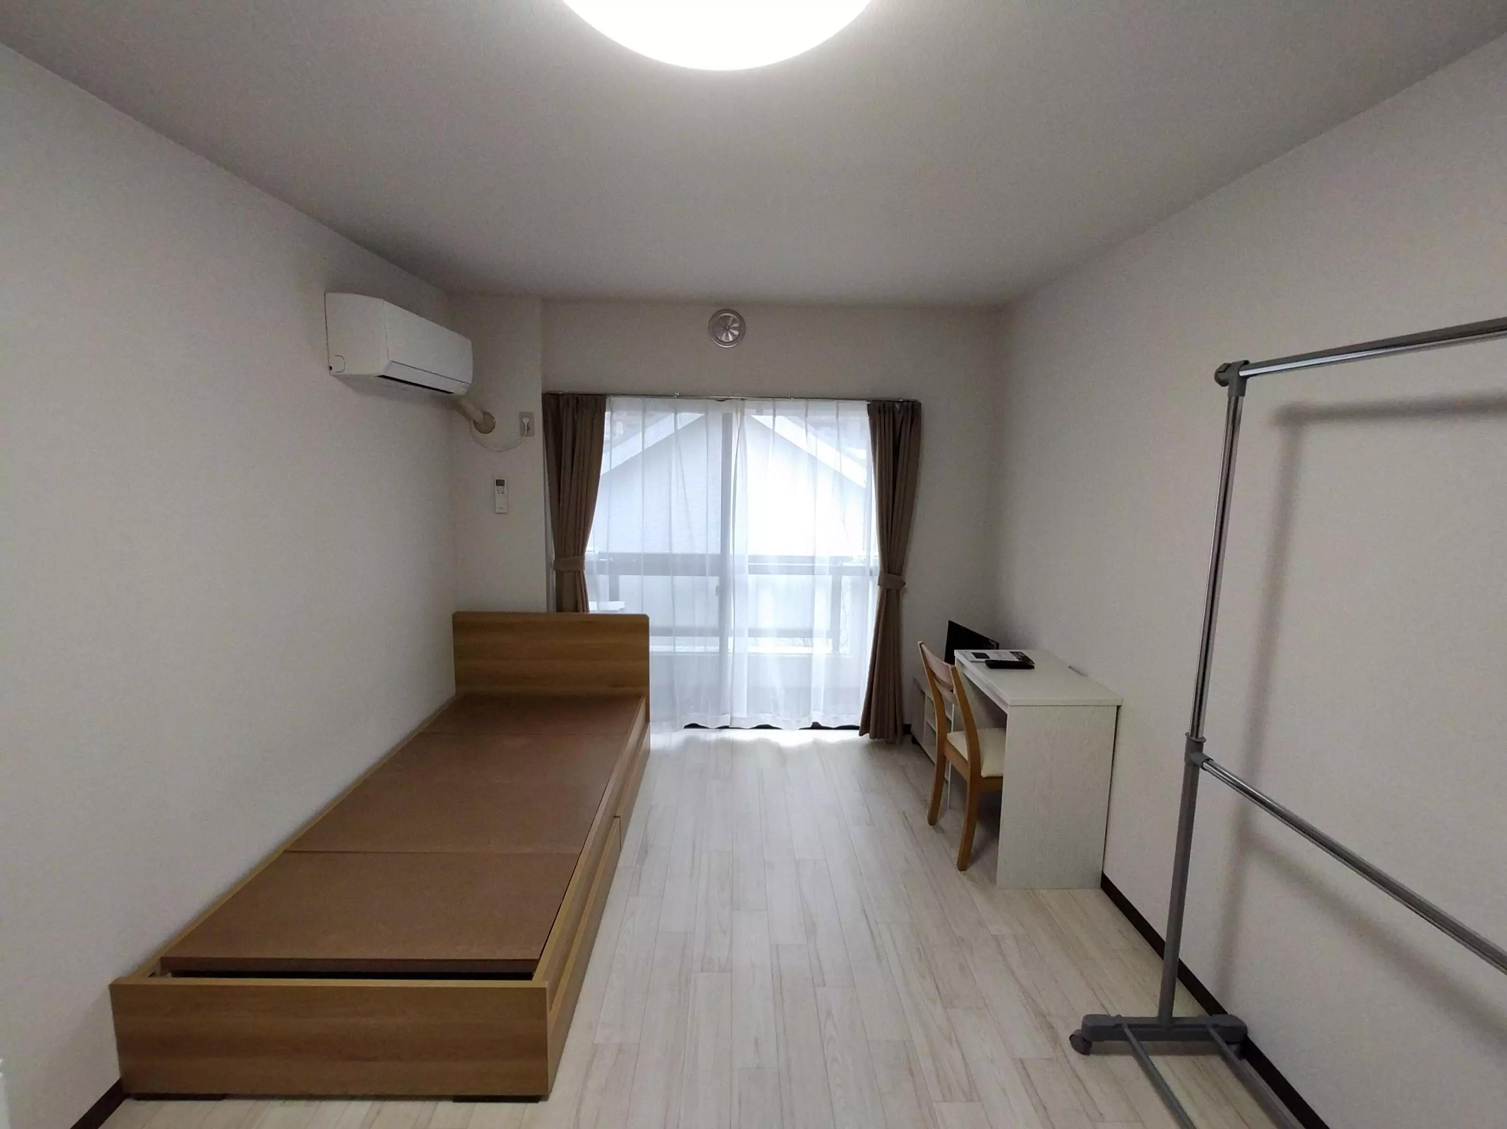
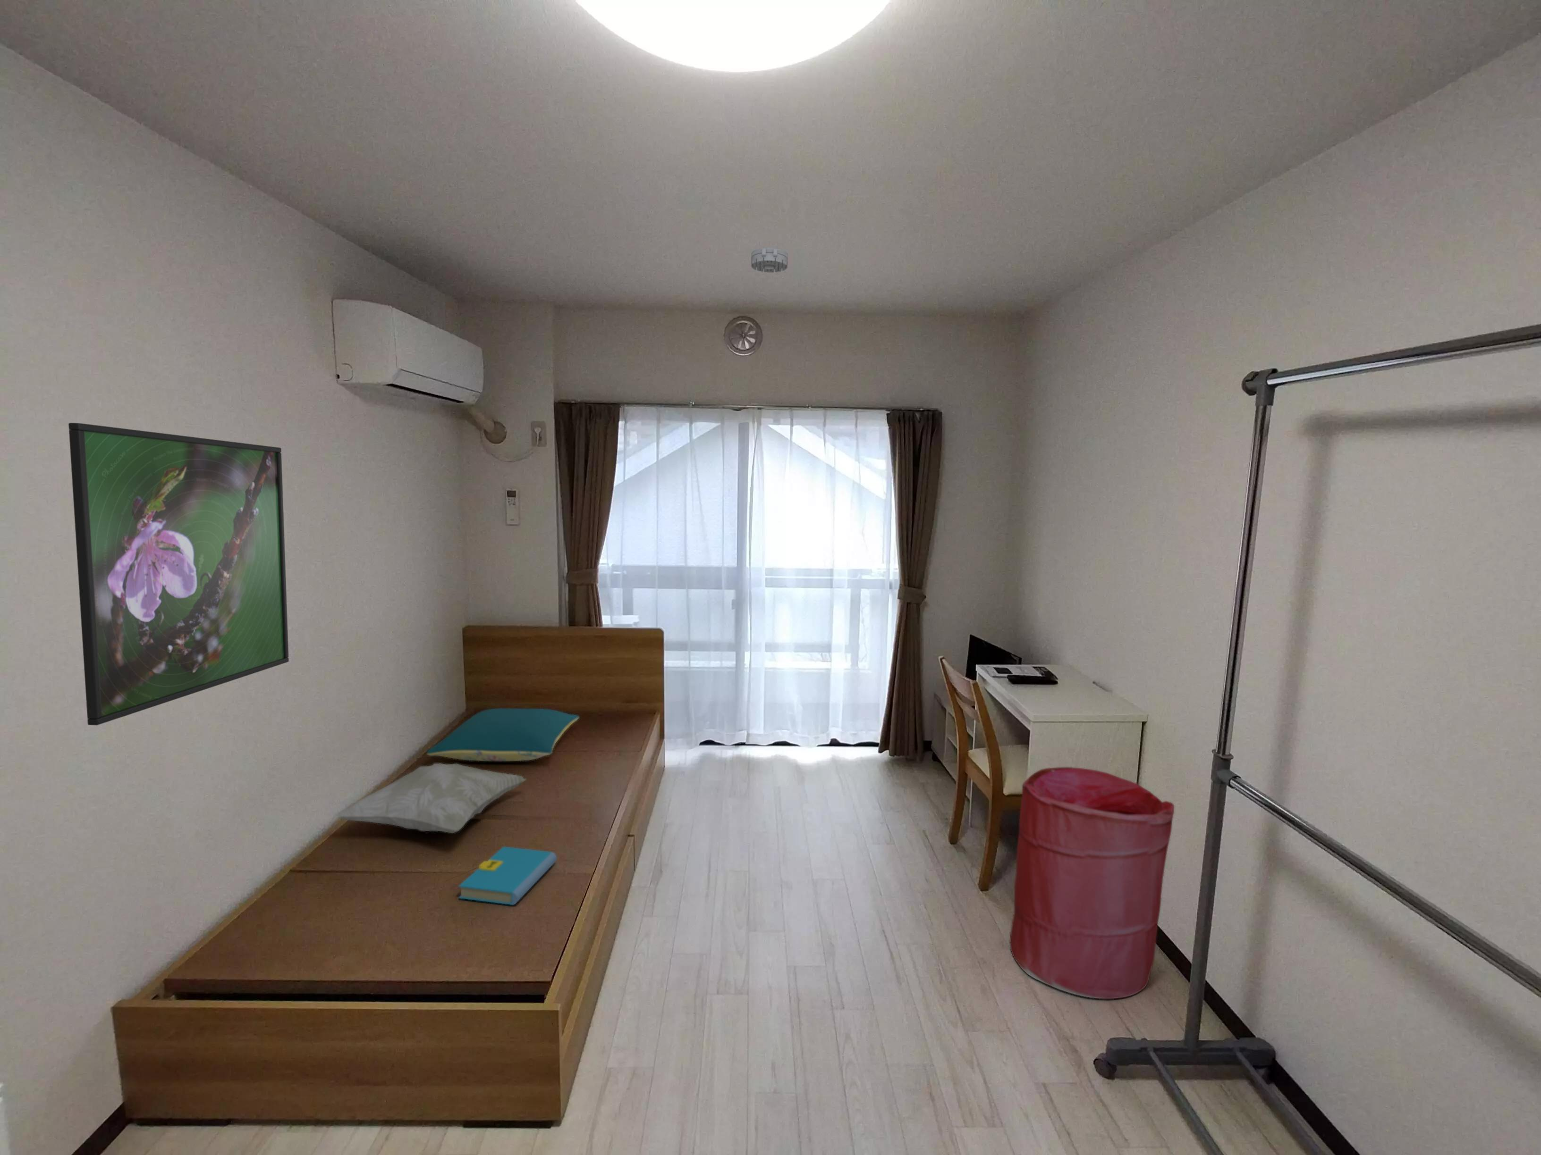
+ pillow (508, 734)
+ book (510, 874)
+ decorative pillow (437, 796)
+ laundry hamper (1088, 872)
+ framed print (199, 565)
+ smoke detector (769, 260)
